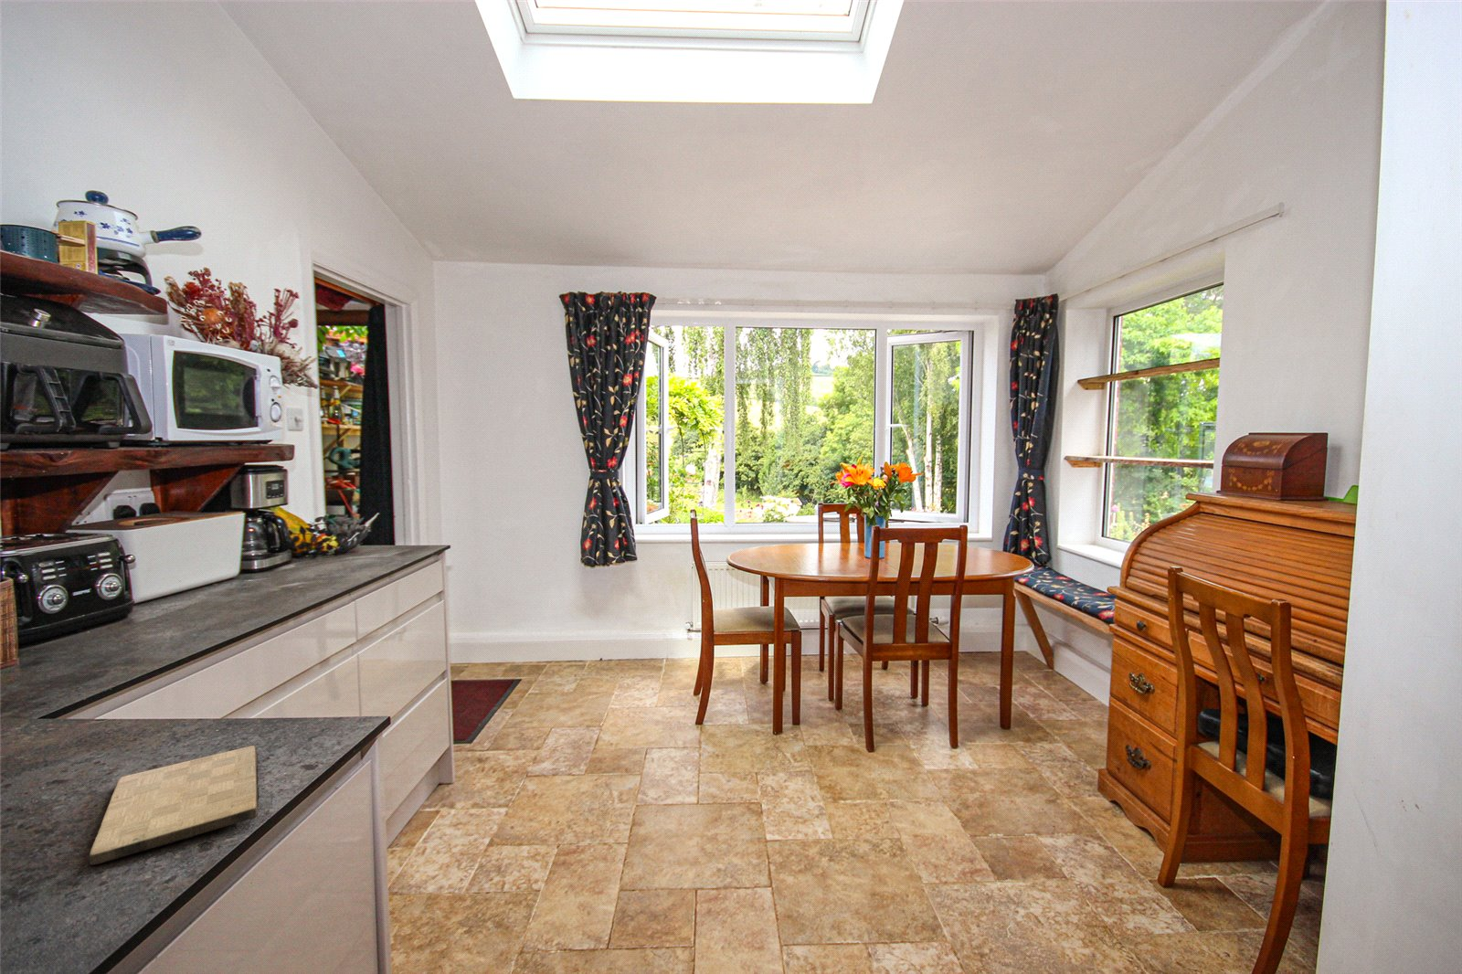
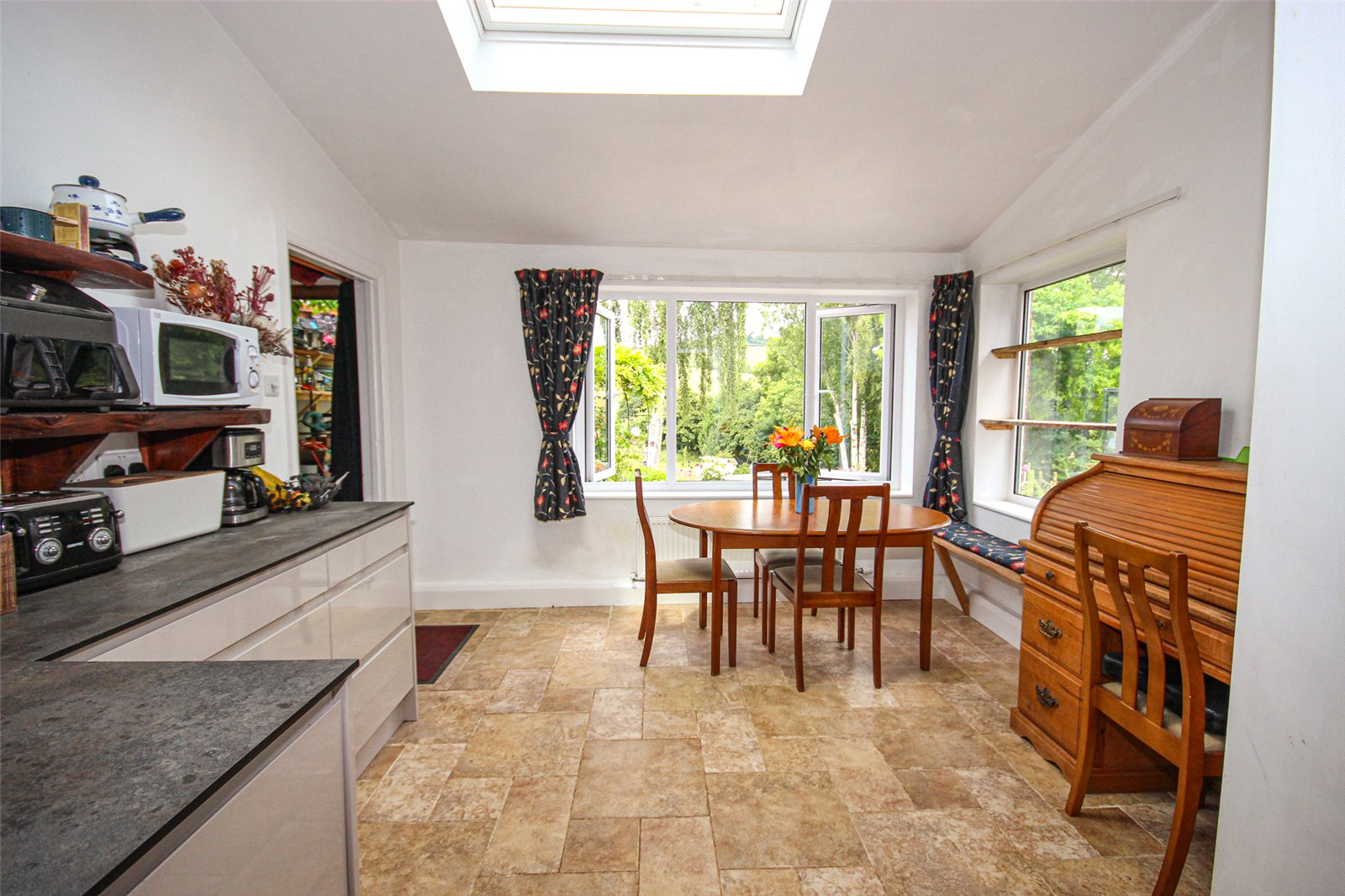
- cutting board (186, 796)
